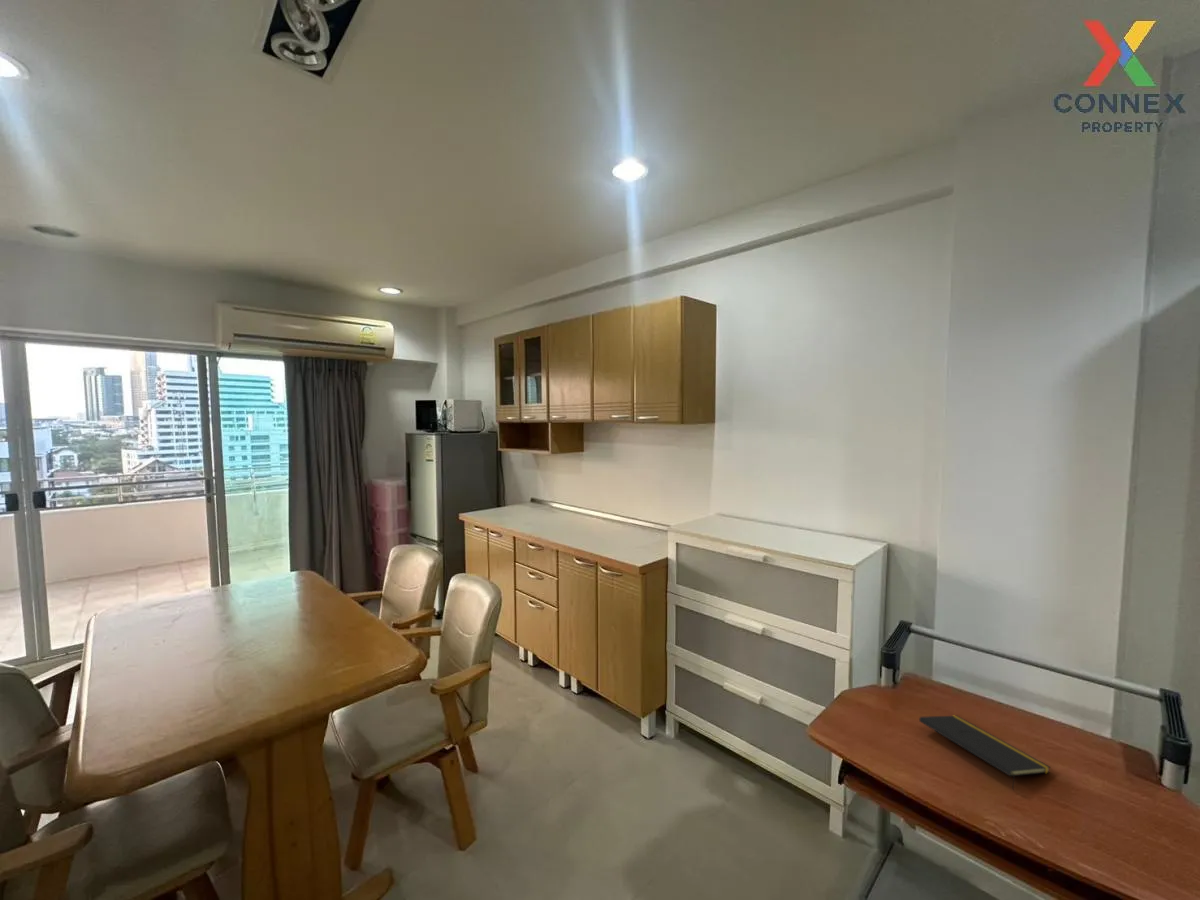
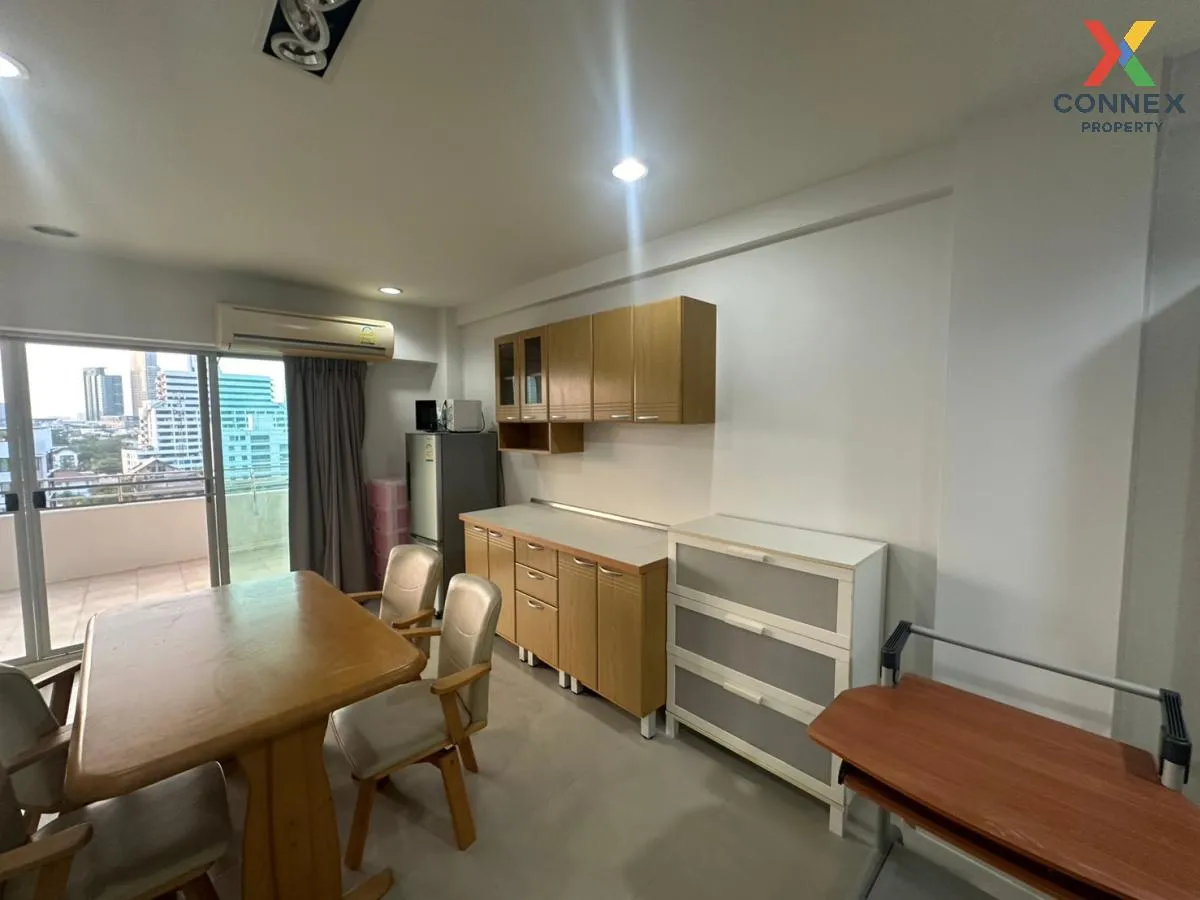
- notepad (981, 742)
